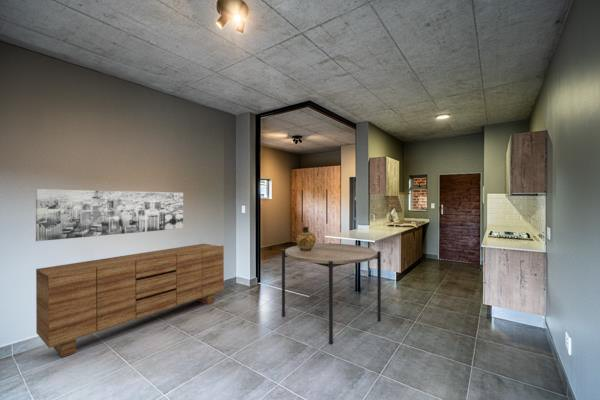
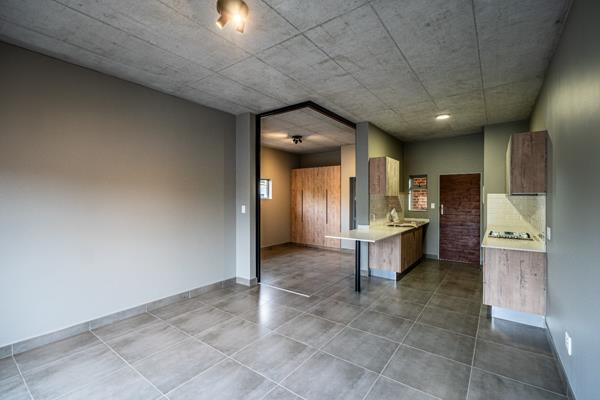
- sideboard (147, 287)
- ceramic jug (305, 237)
- wall art (123, 212)
- dining table (330, 284)
